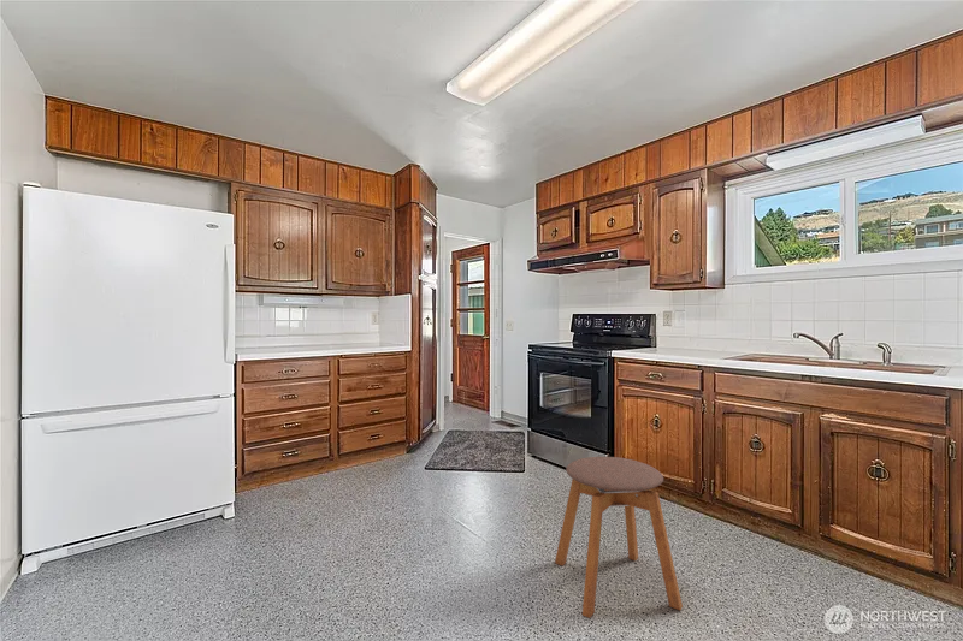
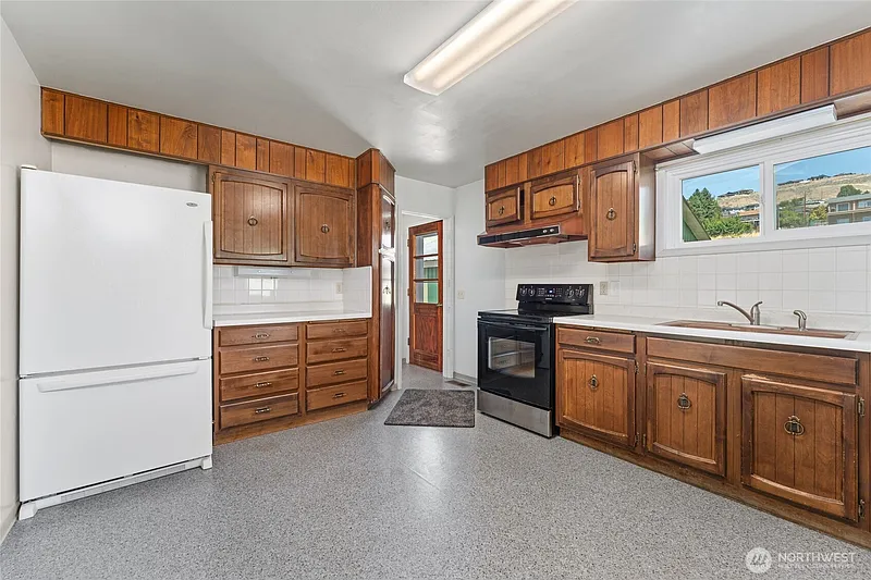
- stool (601, 524)
